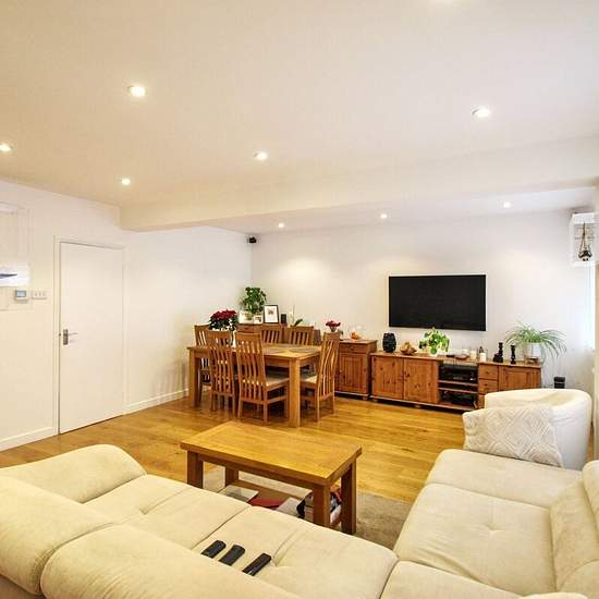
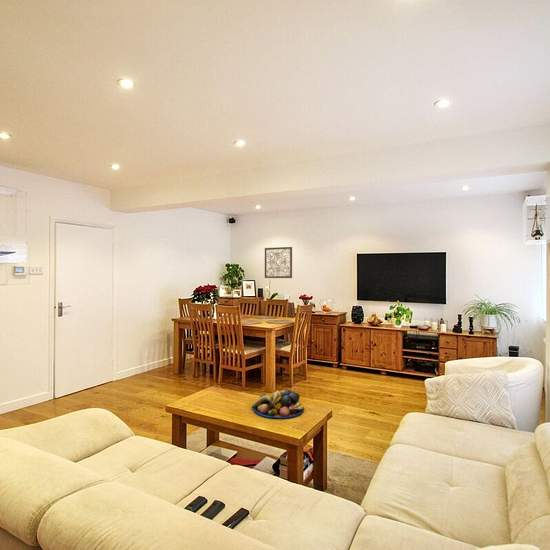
+ wall art (279, 262)
+ fruit bowl (278, 400)
